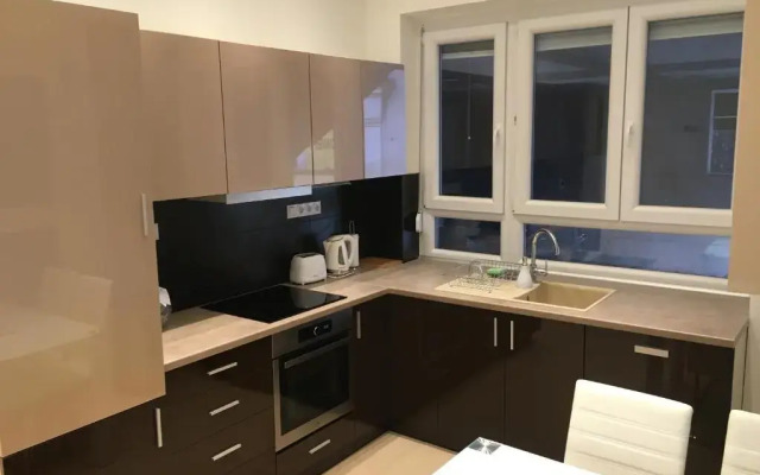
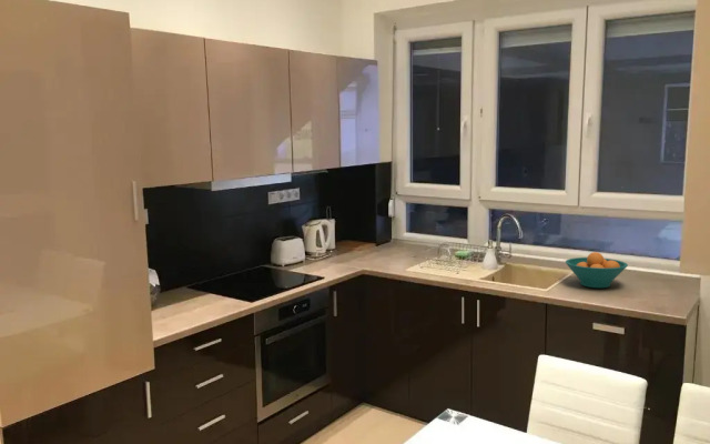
+ fruit bowl (596, 269)
